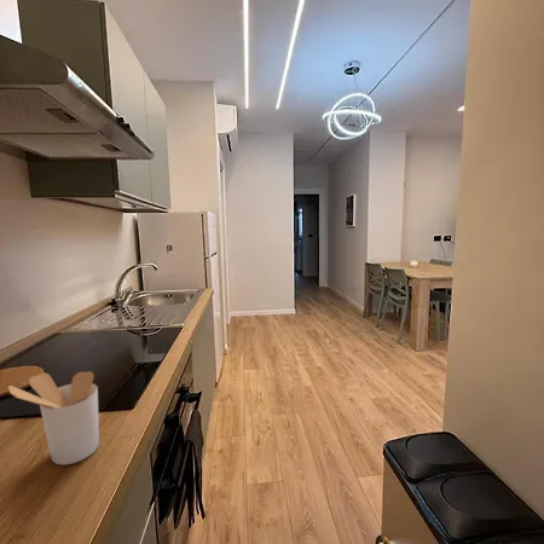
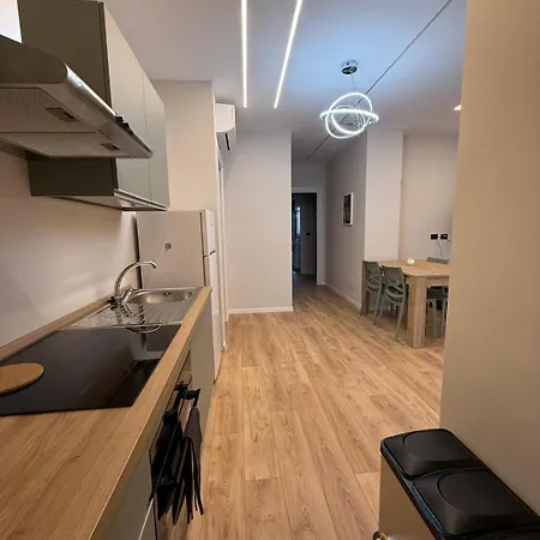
- utensil holder (57, 416)
